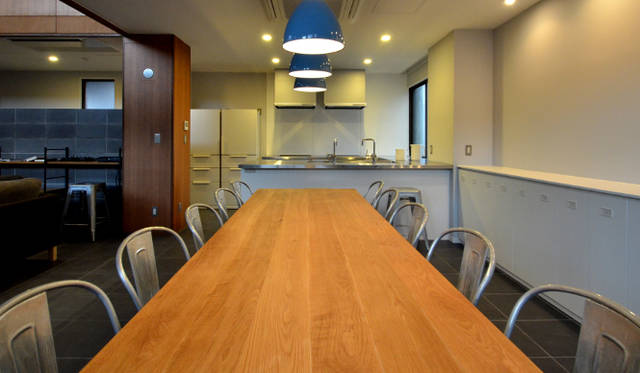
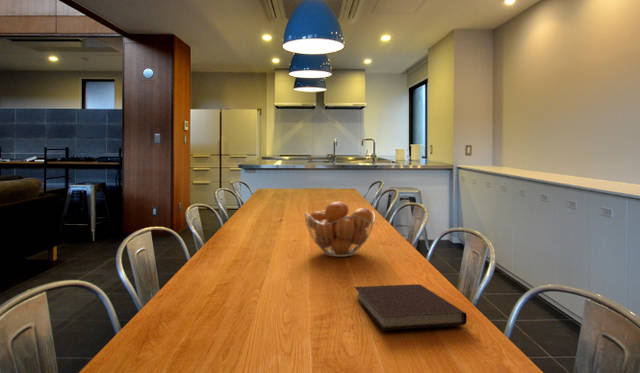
+ fruit basket (339, 227)
+ notebook (404, 304)
